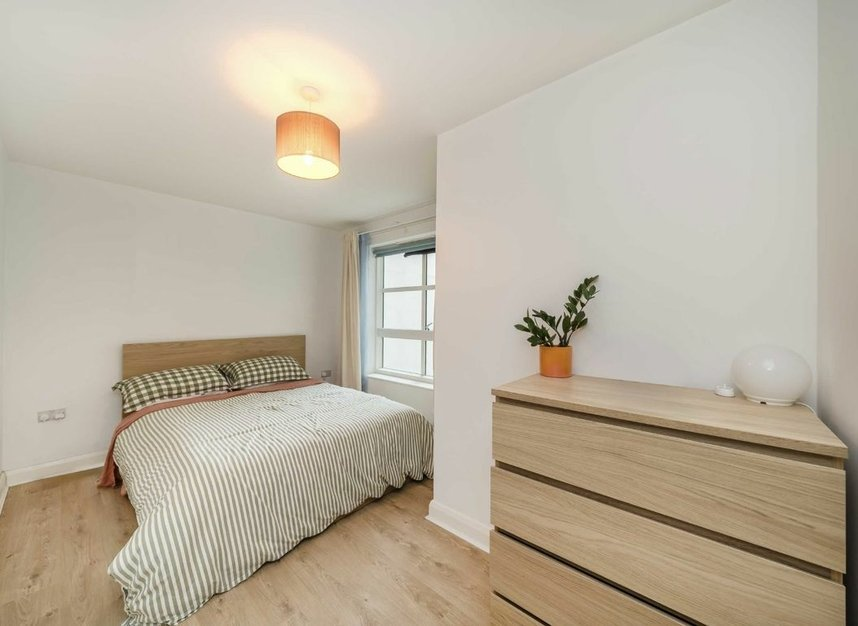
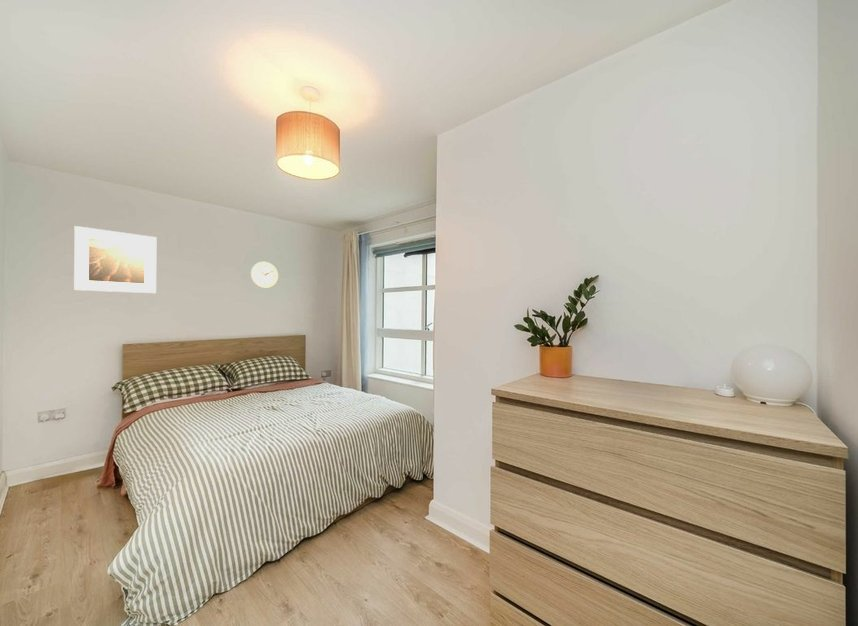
+ wall clock (265, 274)
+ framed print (117, 261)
